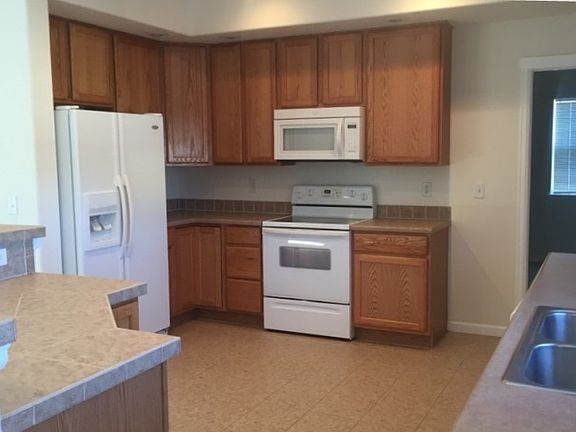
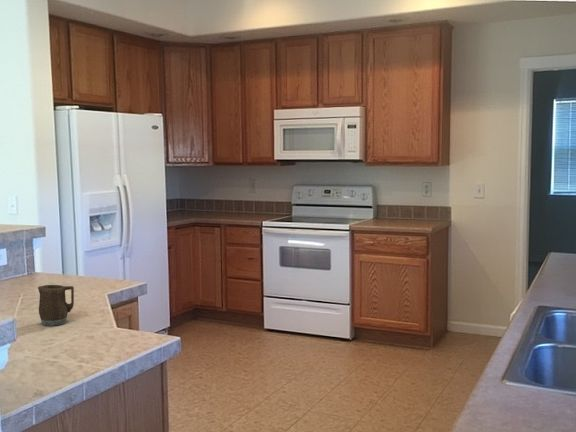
+ mug (56, 303)
